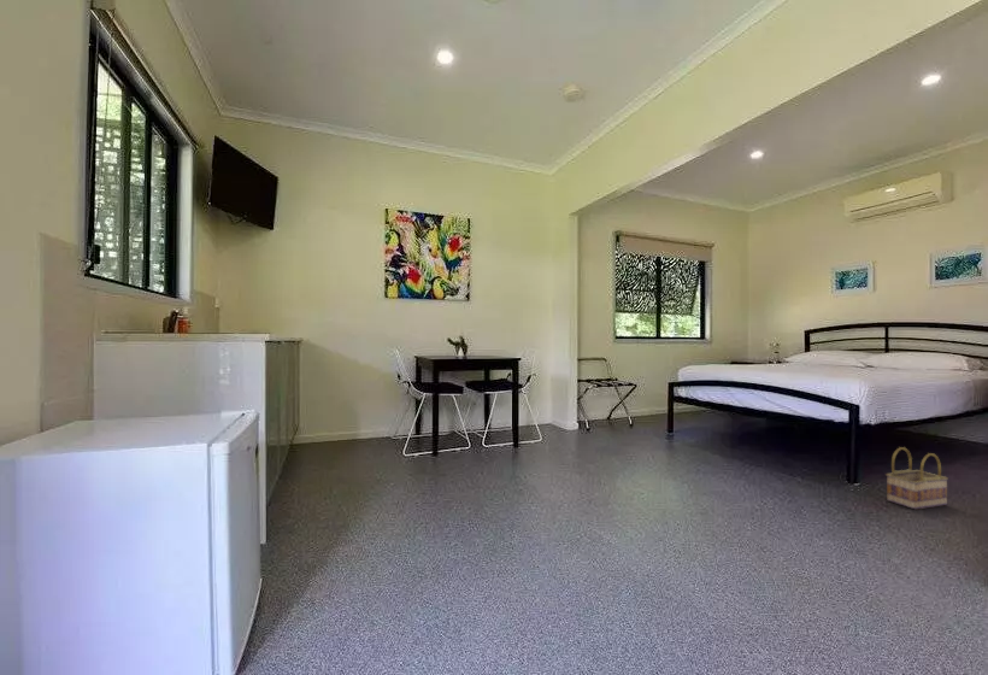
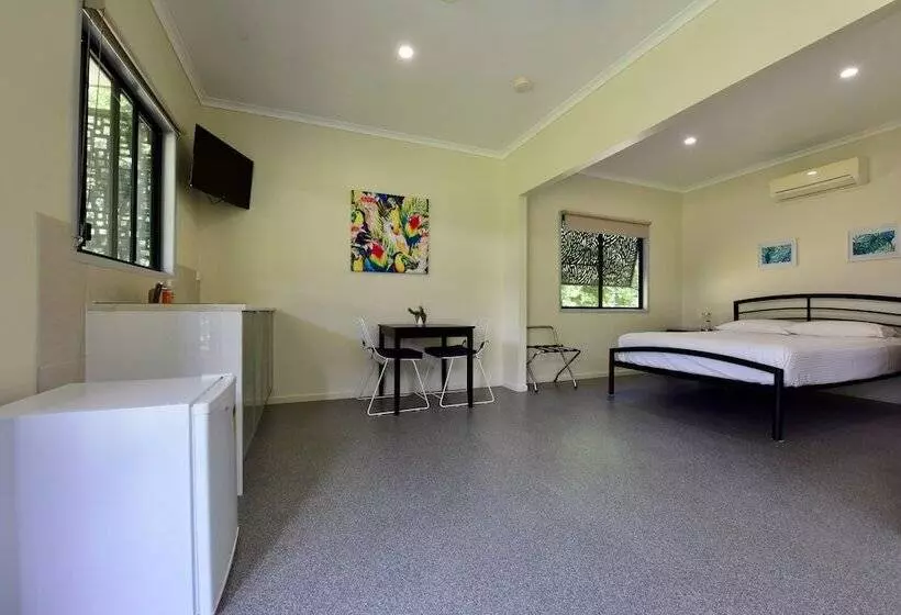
- basket (916, 476)
